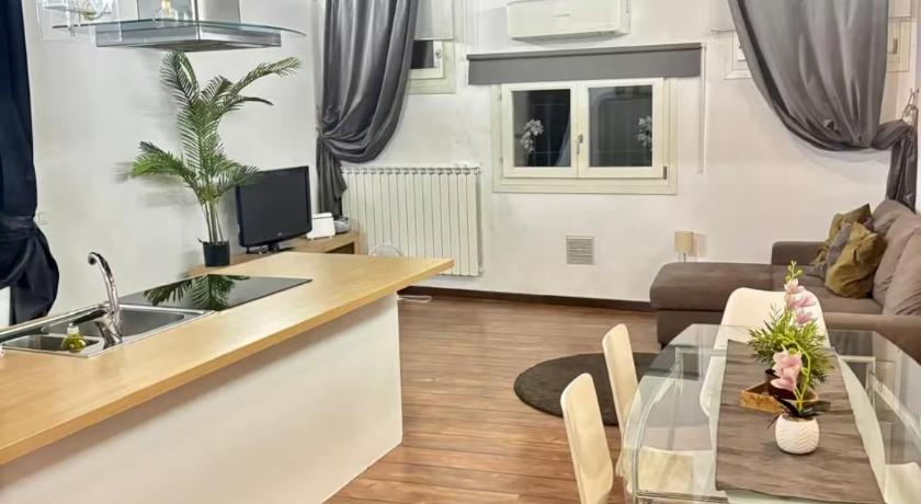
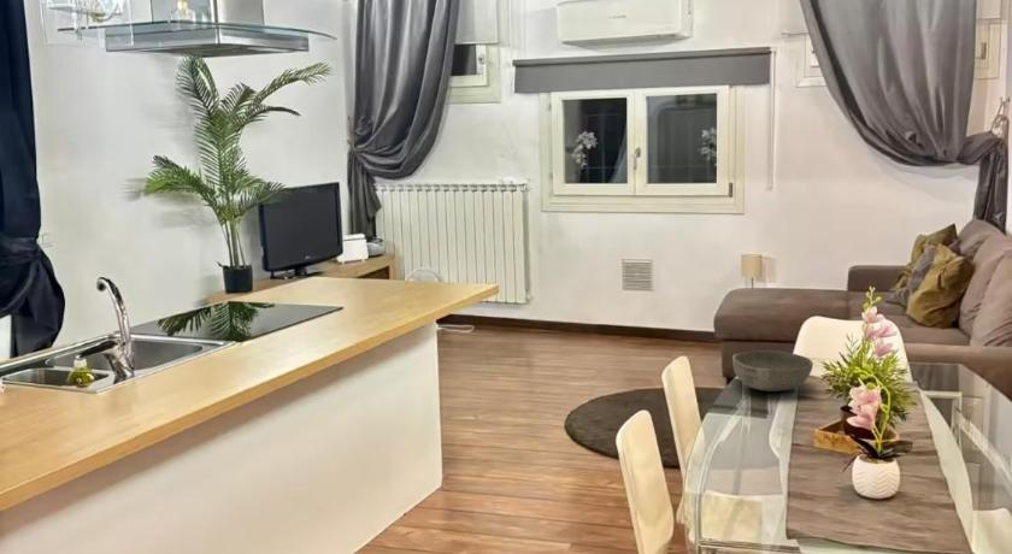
+ bowl (771, 372)
